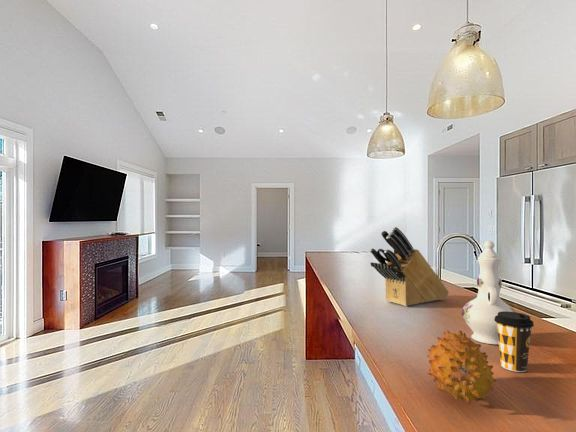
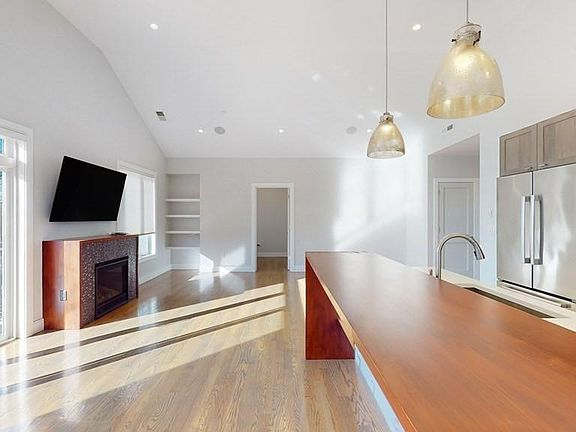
- coffee cup (513, 341)
- chinaware (487, 288)
- knife block (409, 264)
- fruit (459, 364)
